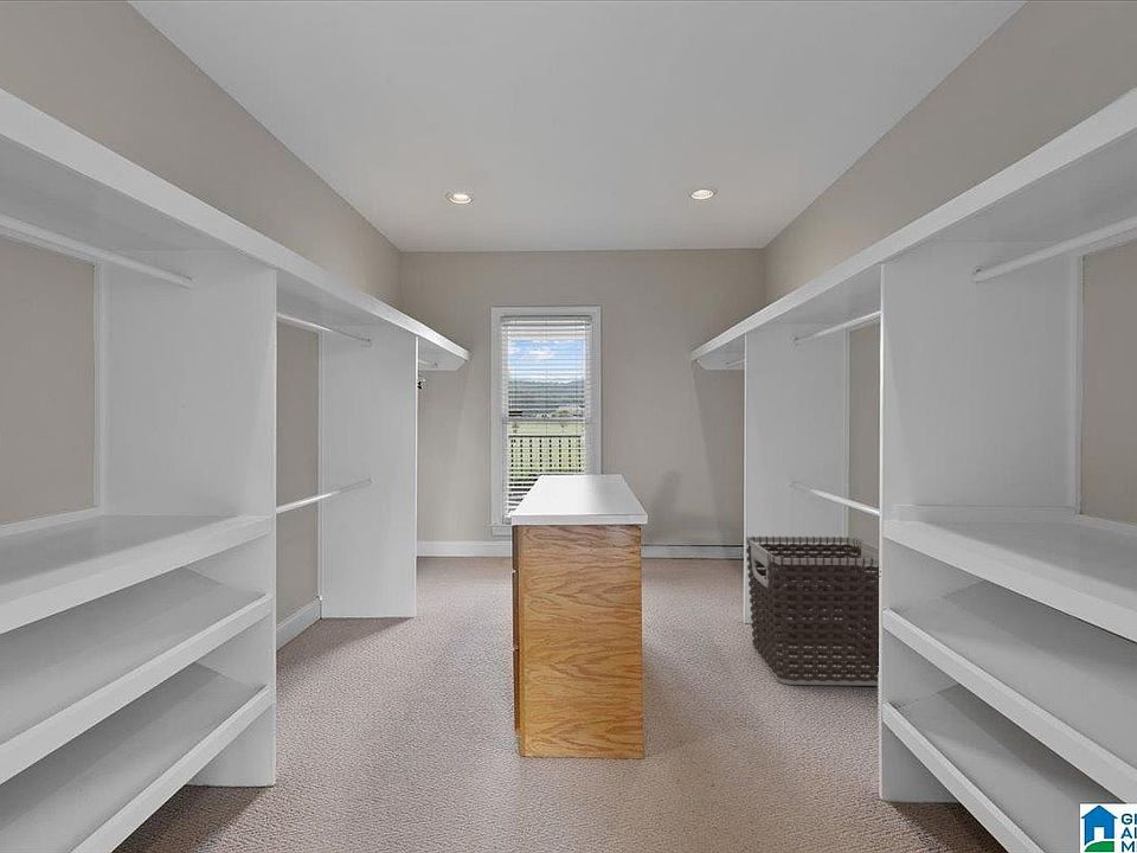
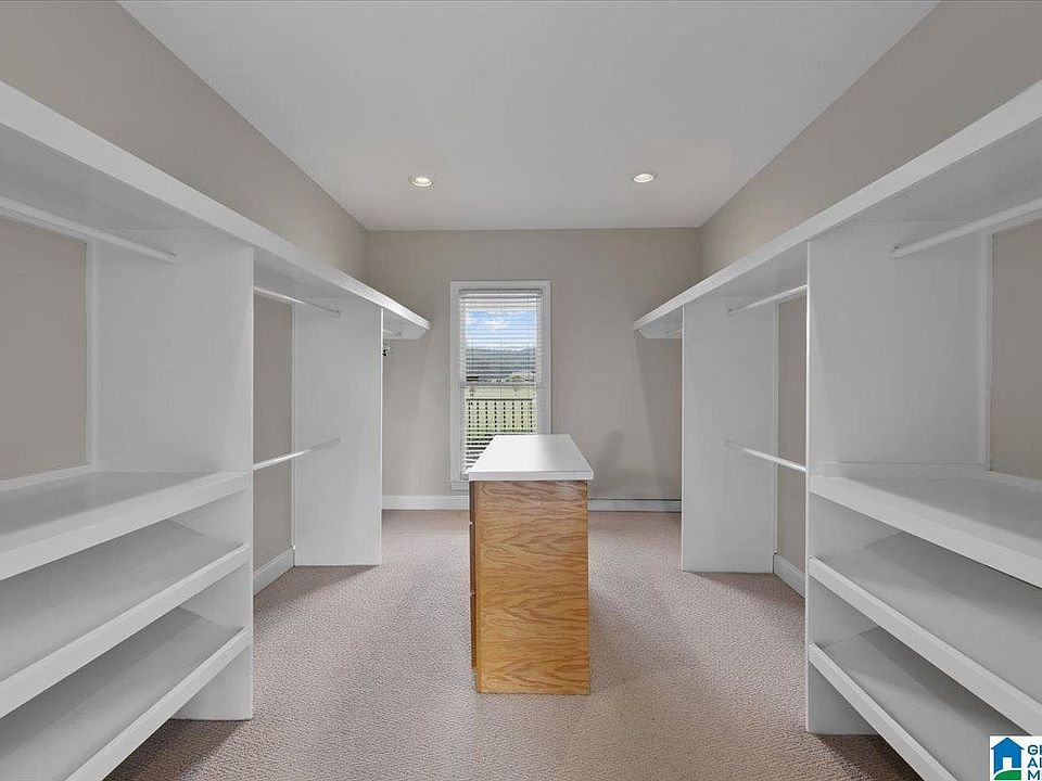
- clothes hamper (817, 605)
